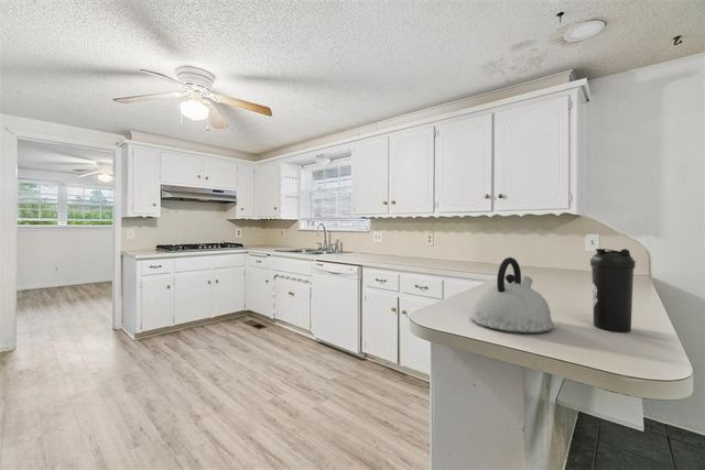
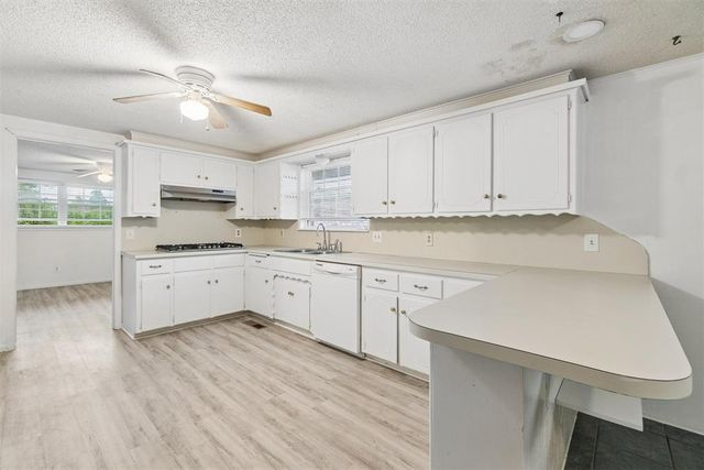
- water bottle (611, 287)
- kettle (511, 288)
